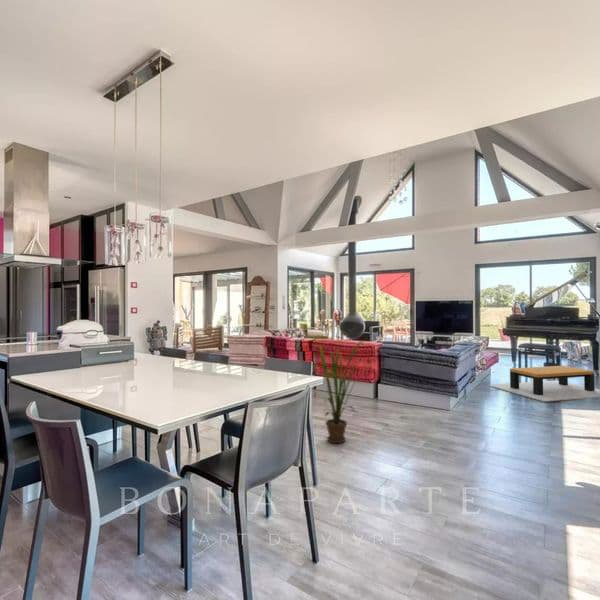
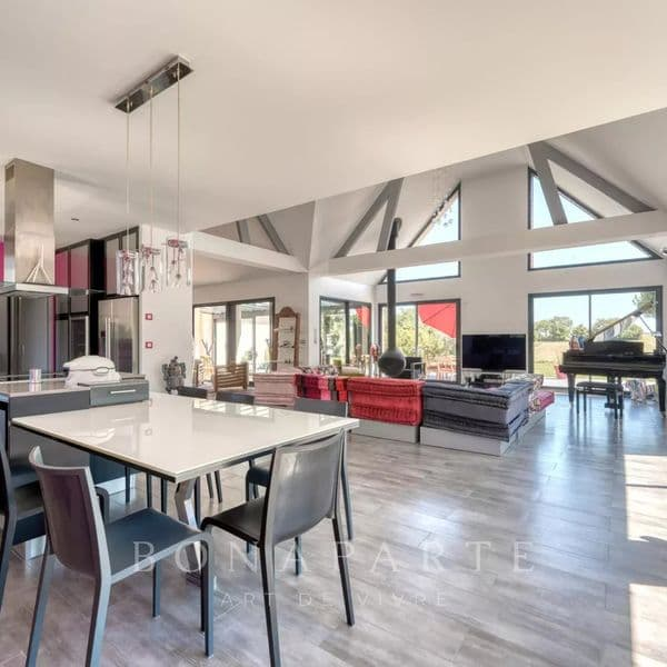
- house plant (339, 389)
- coffee table (551, 381)
